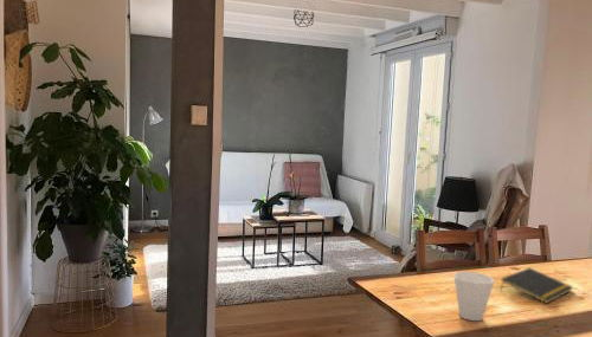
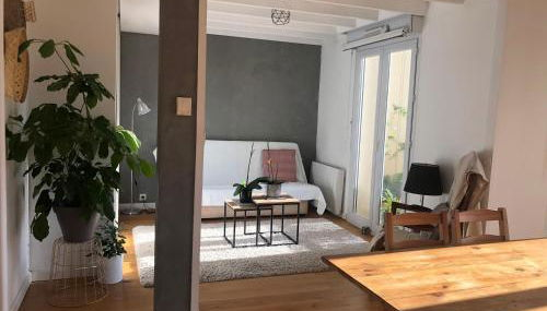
- notepad (536, 284)
- cup (471, 297)
